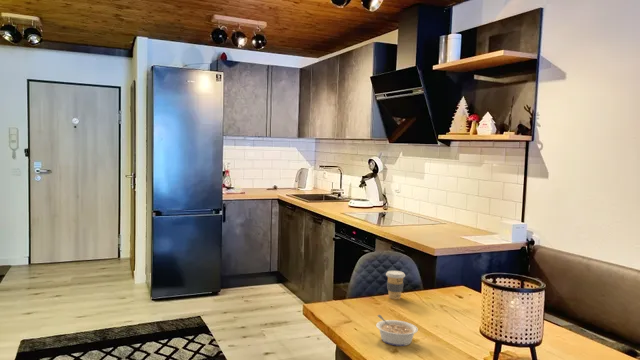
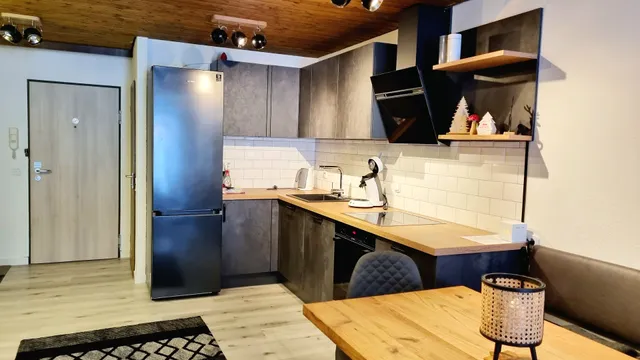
- legume (394, 332)
- coffee cup (395, 285)
